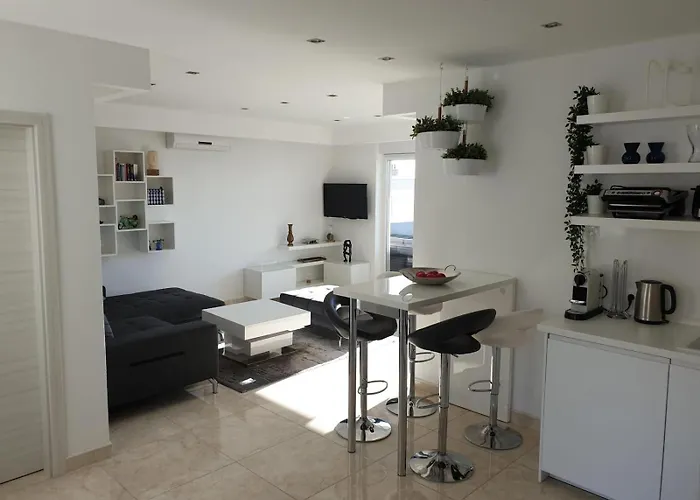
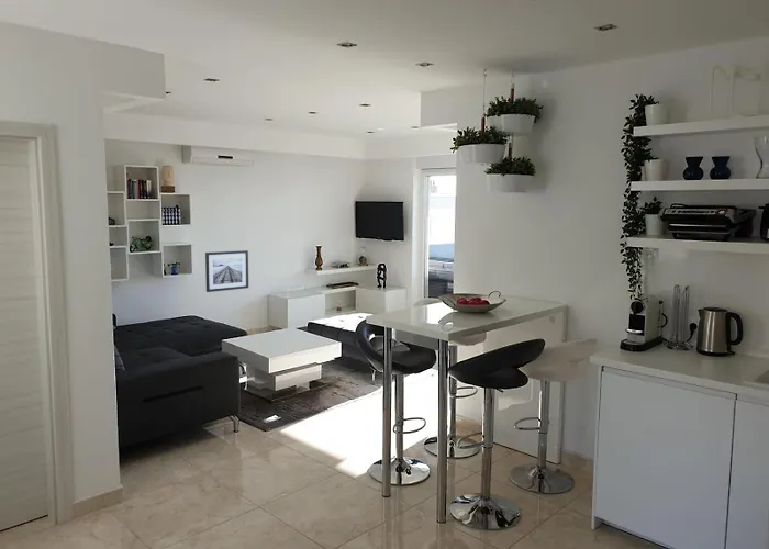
+ wall art (227, 270)
